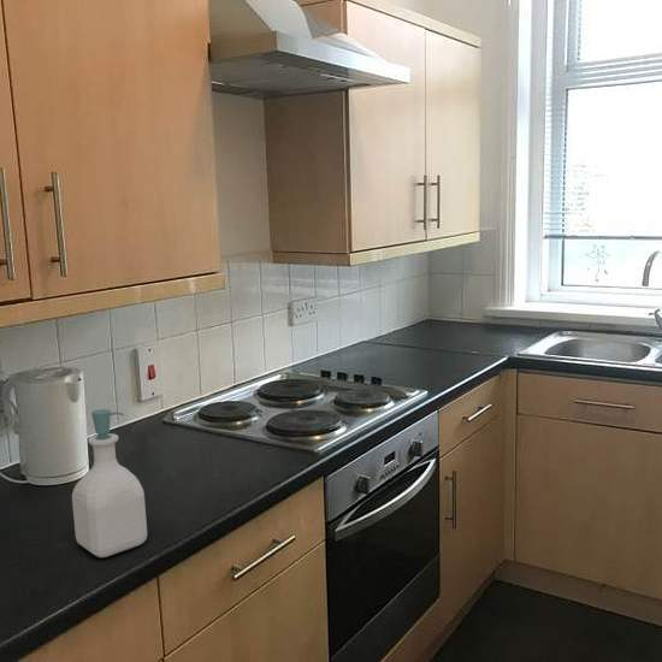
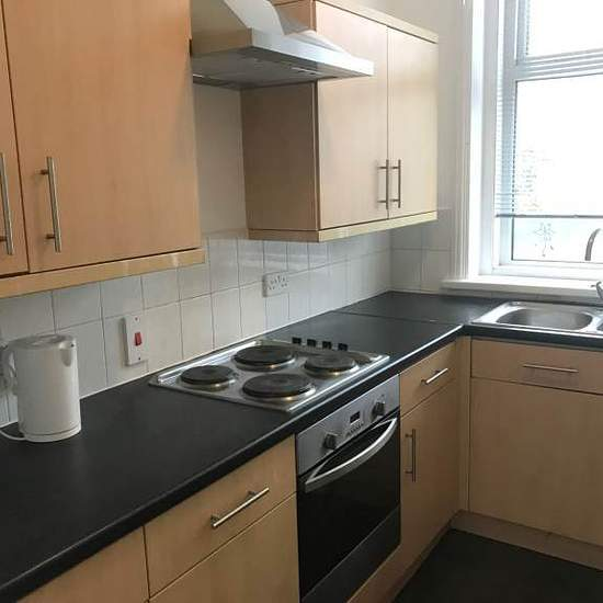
- soap bottle (106, 478)
